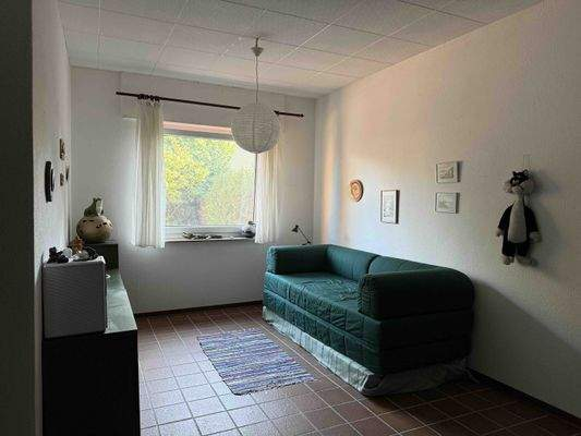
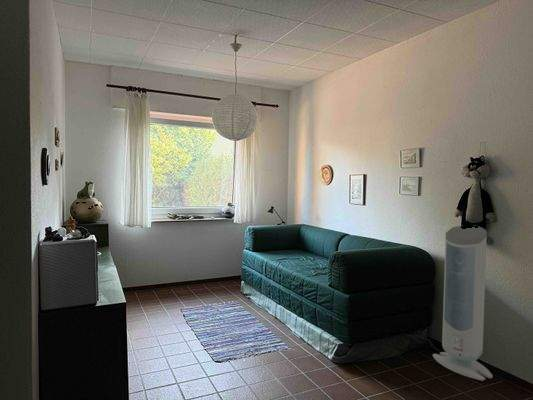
+ air purifier (463, 296)
